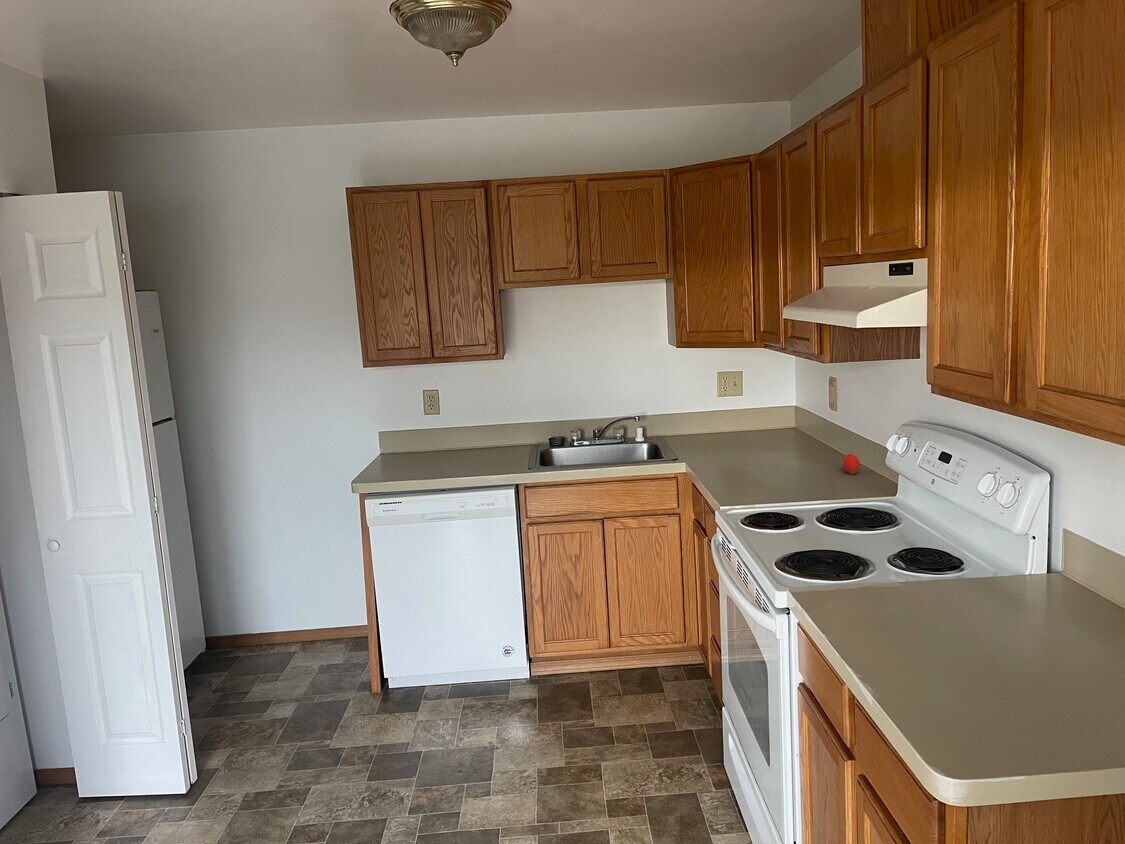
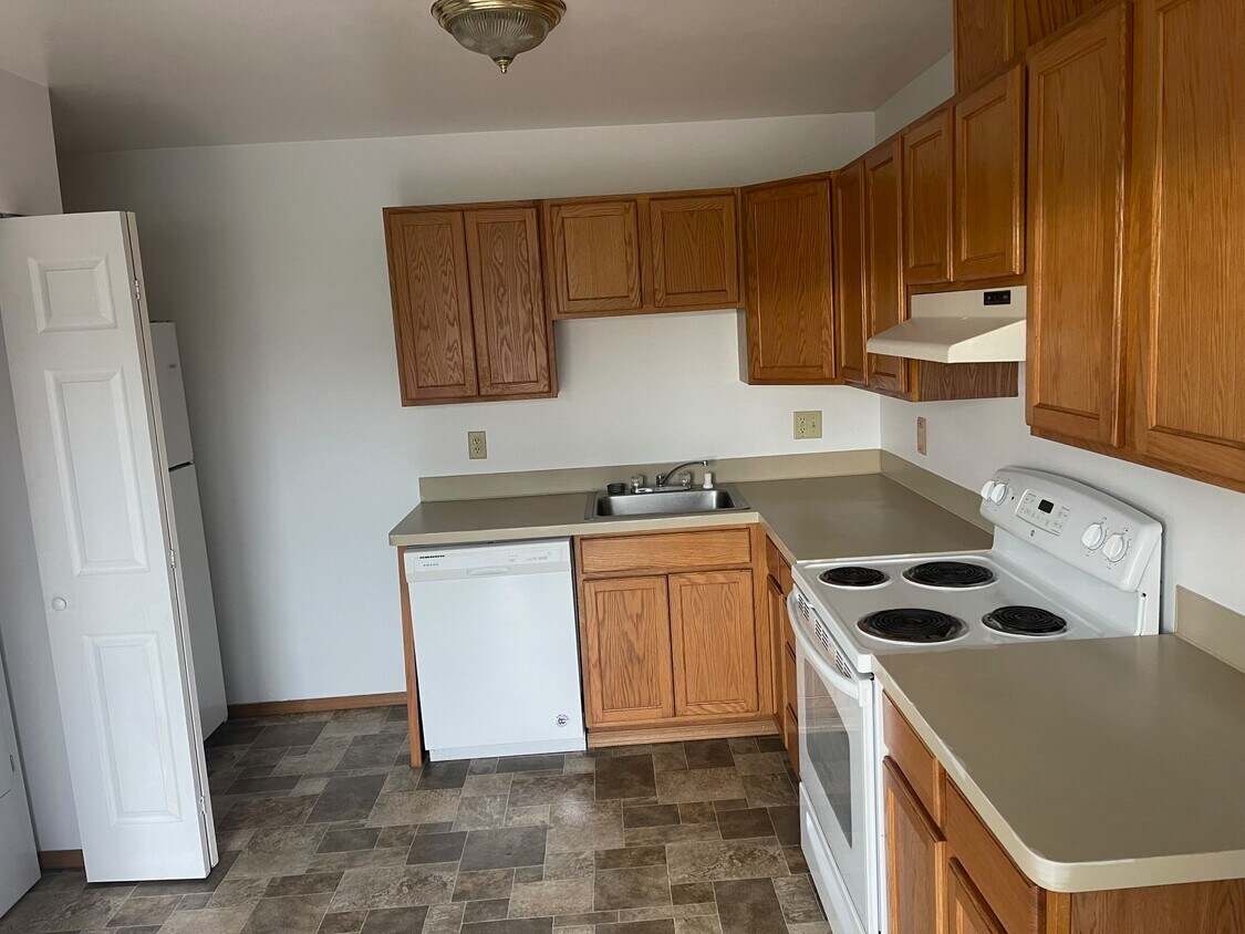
- apple (851, 462)
